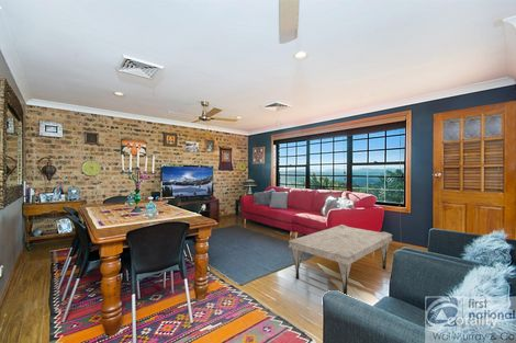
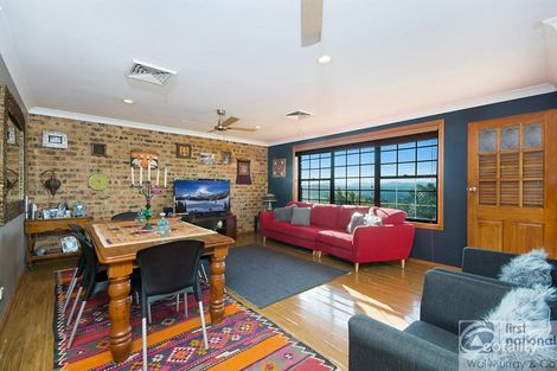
- coffee table (343, 253)
